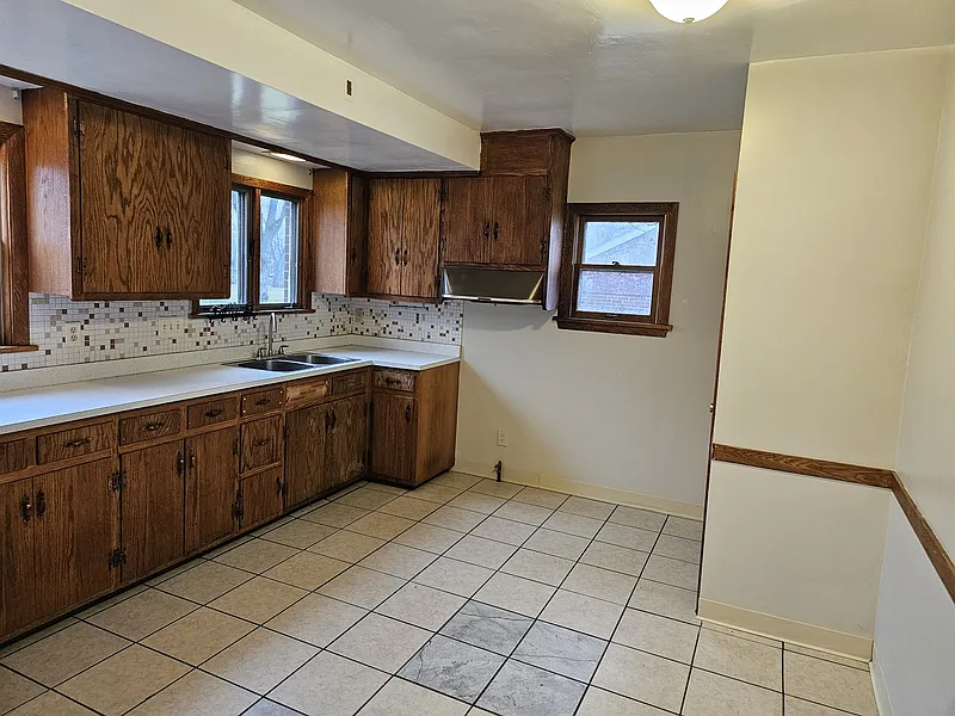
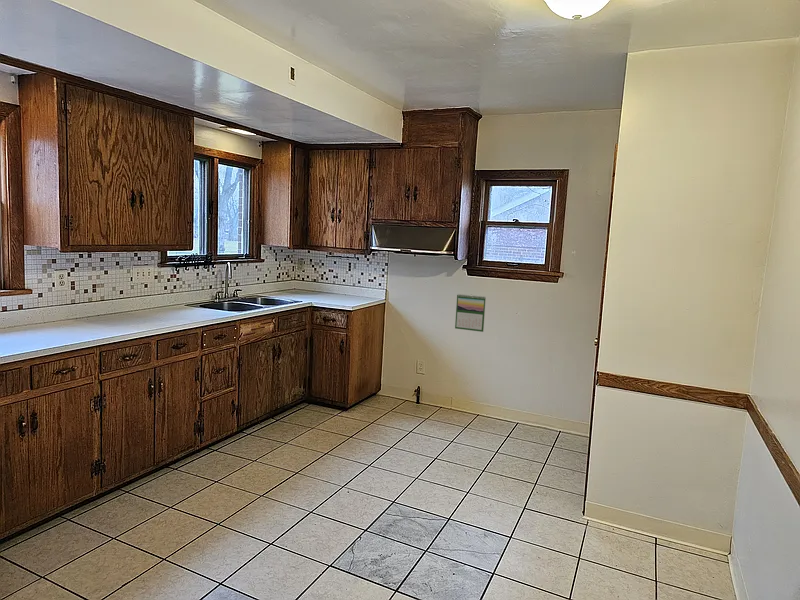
+ calendar (470, 312)
